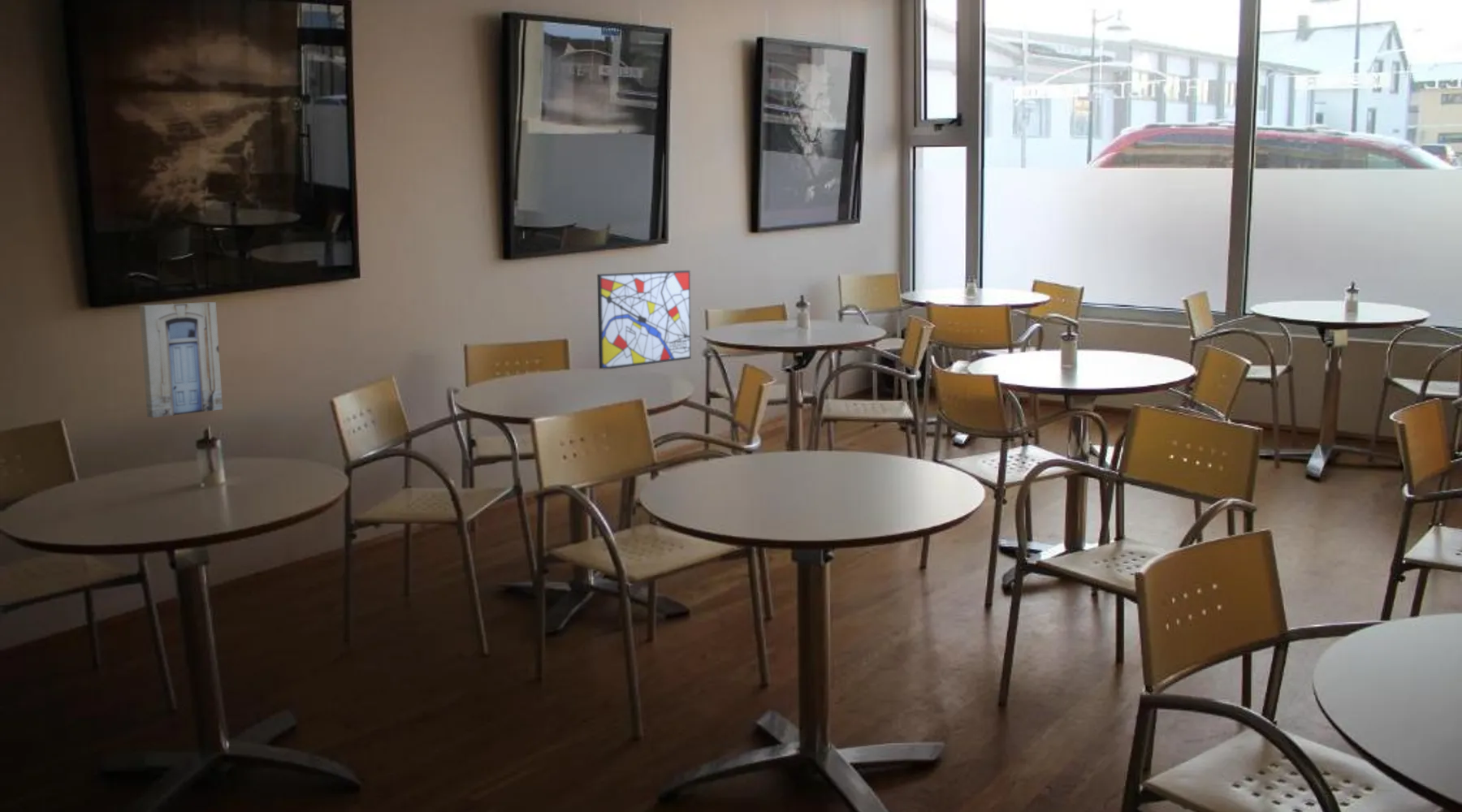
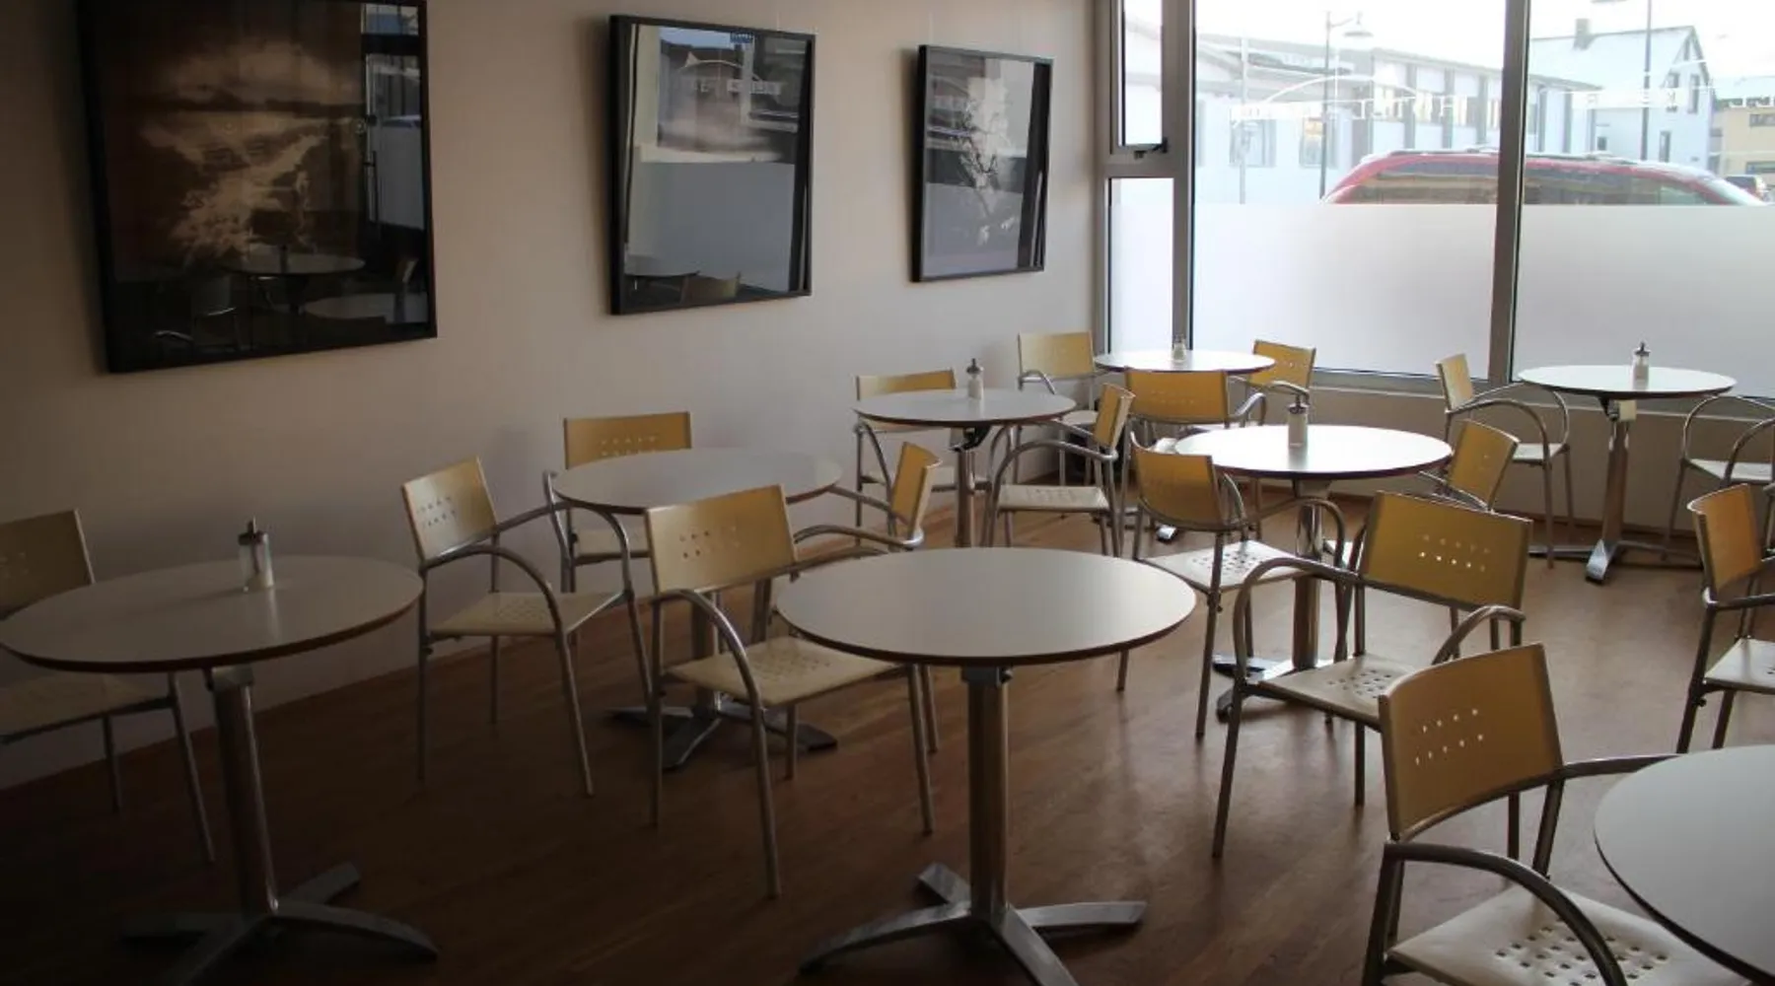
- wall art (646, 318)
- wall art (182, 358)
